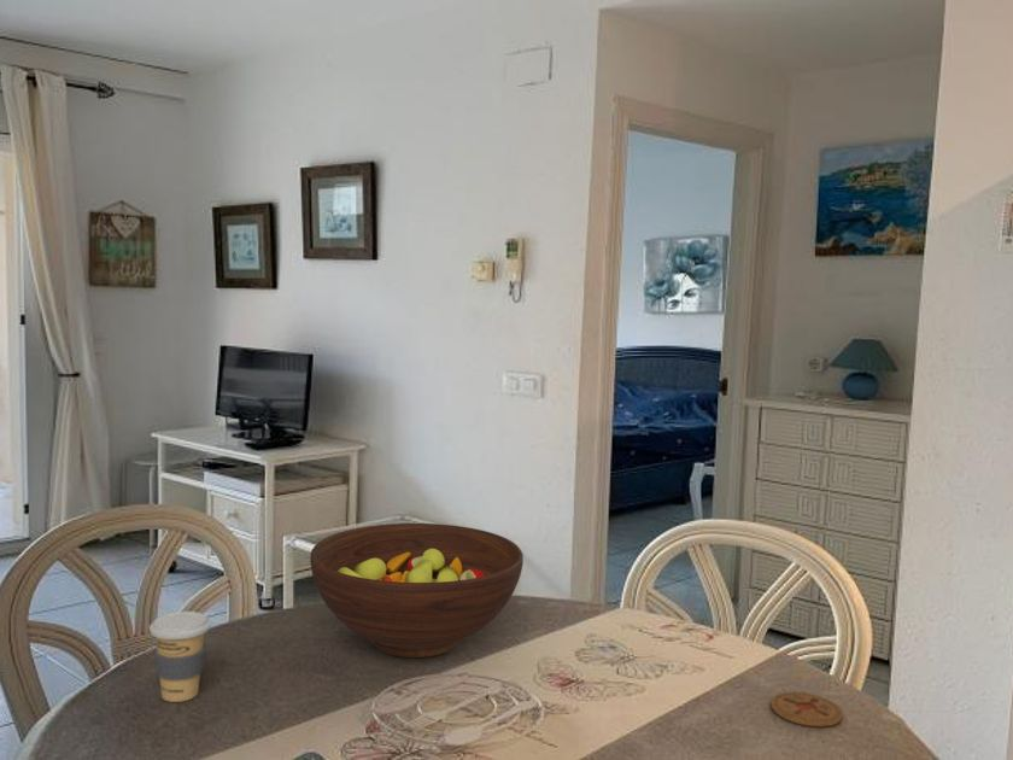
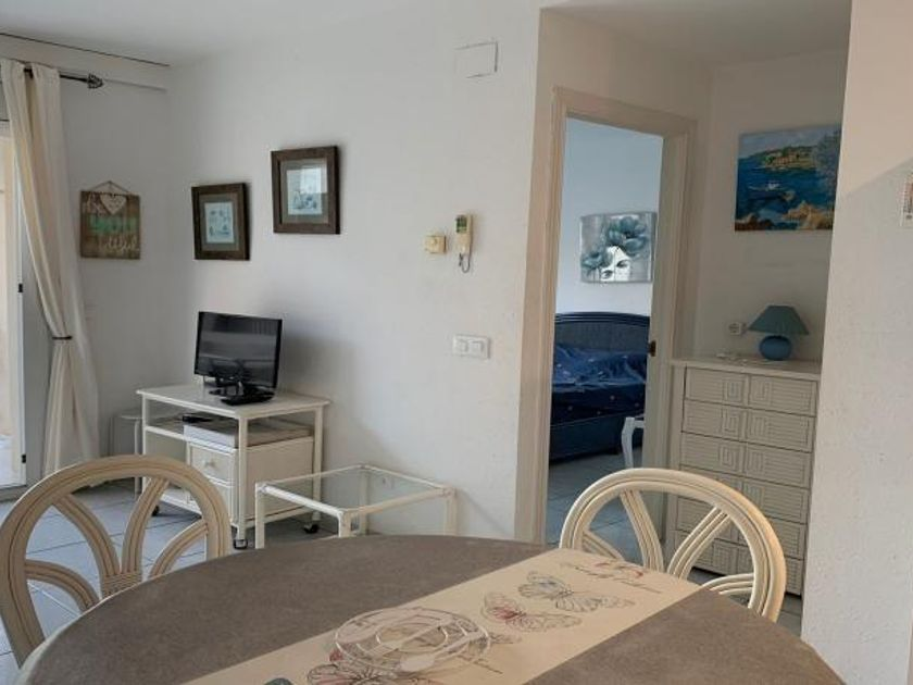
- coaster (806, 708)
- coffee cup (180, 656)
- fruit bowl (416, 597)
